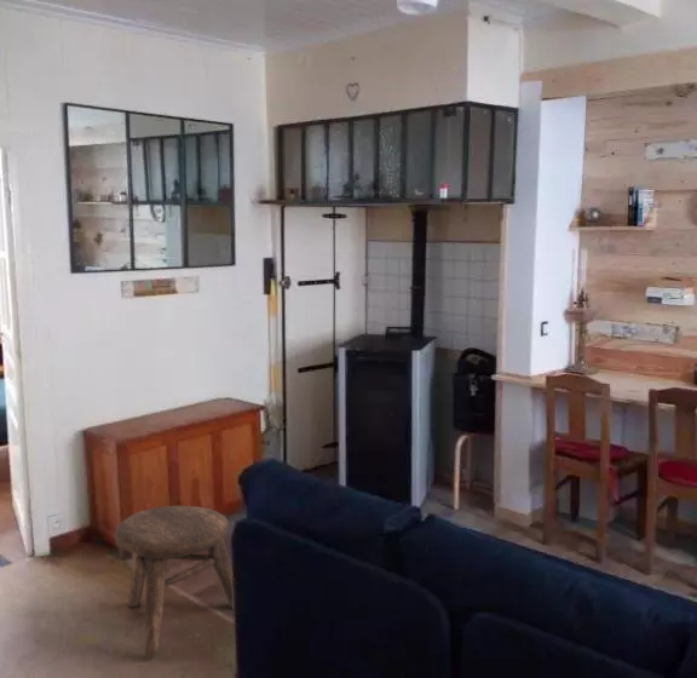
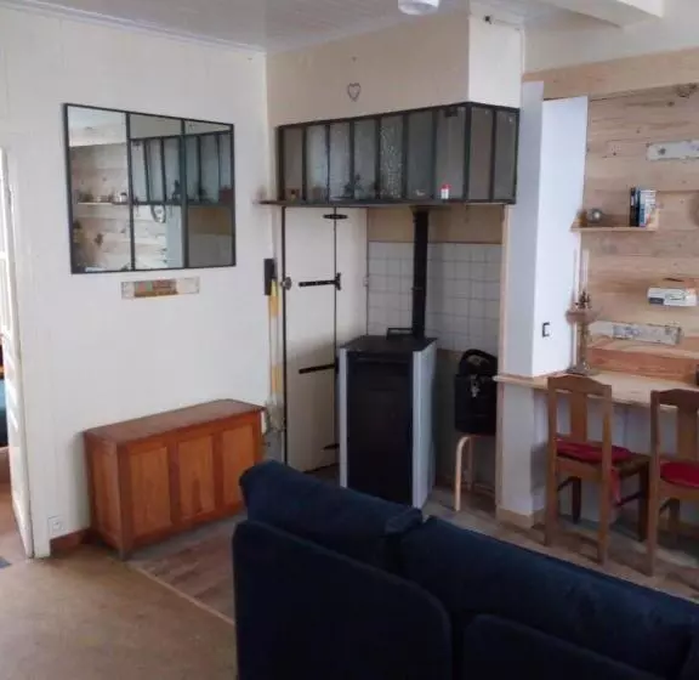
- stool (165, 570)
